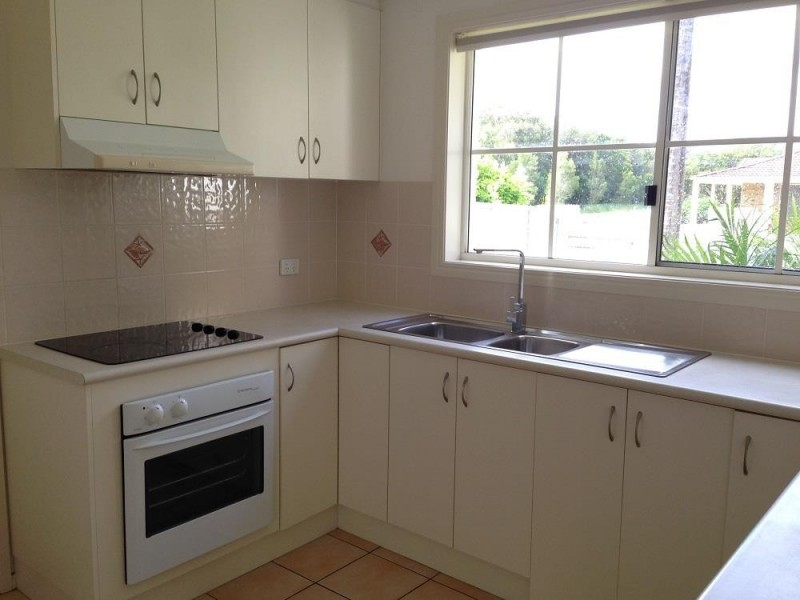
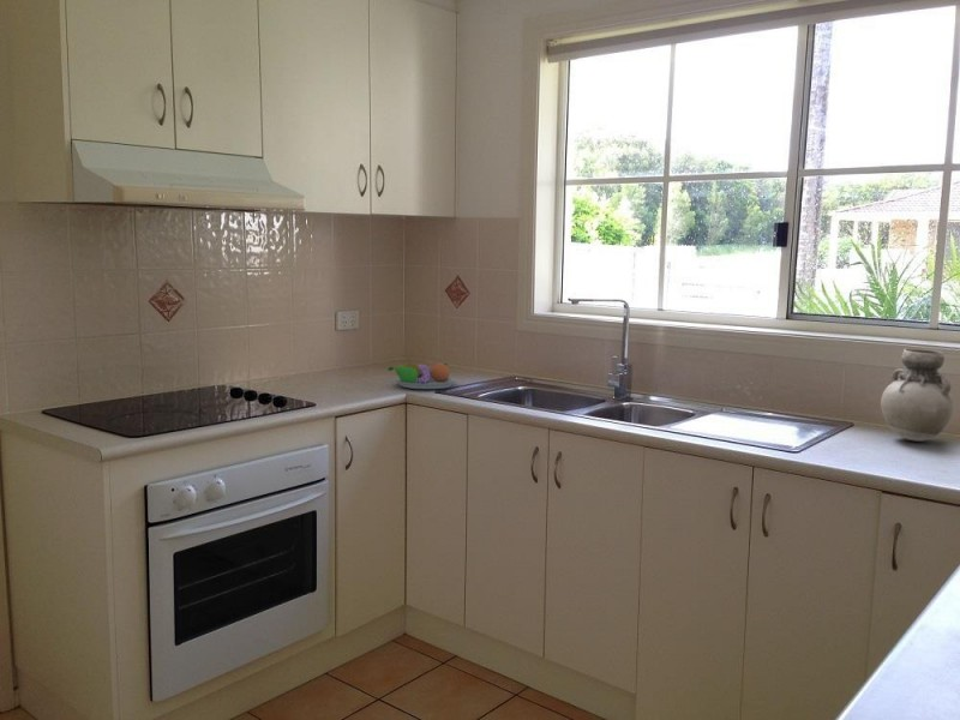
+ fruit bowl (422, 373)
+ vase (917, 395)
